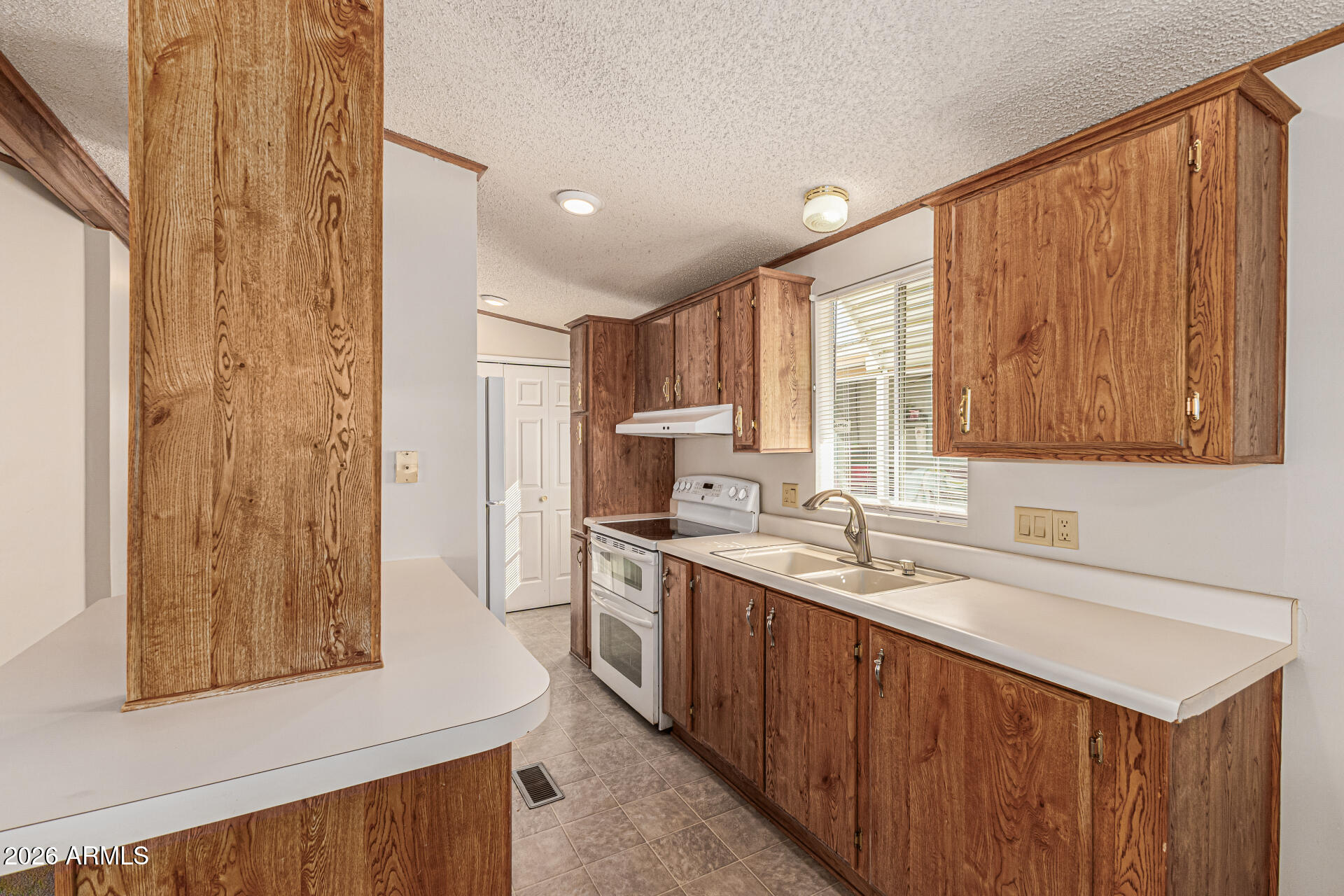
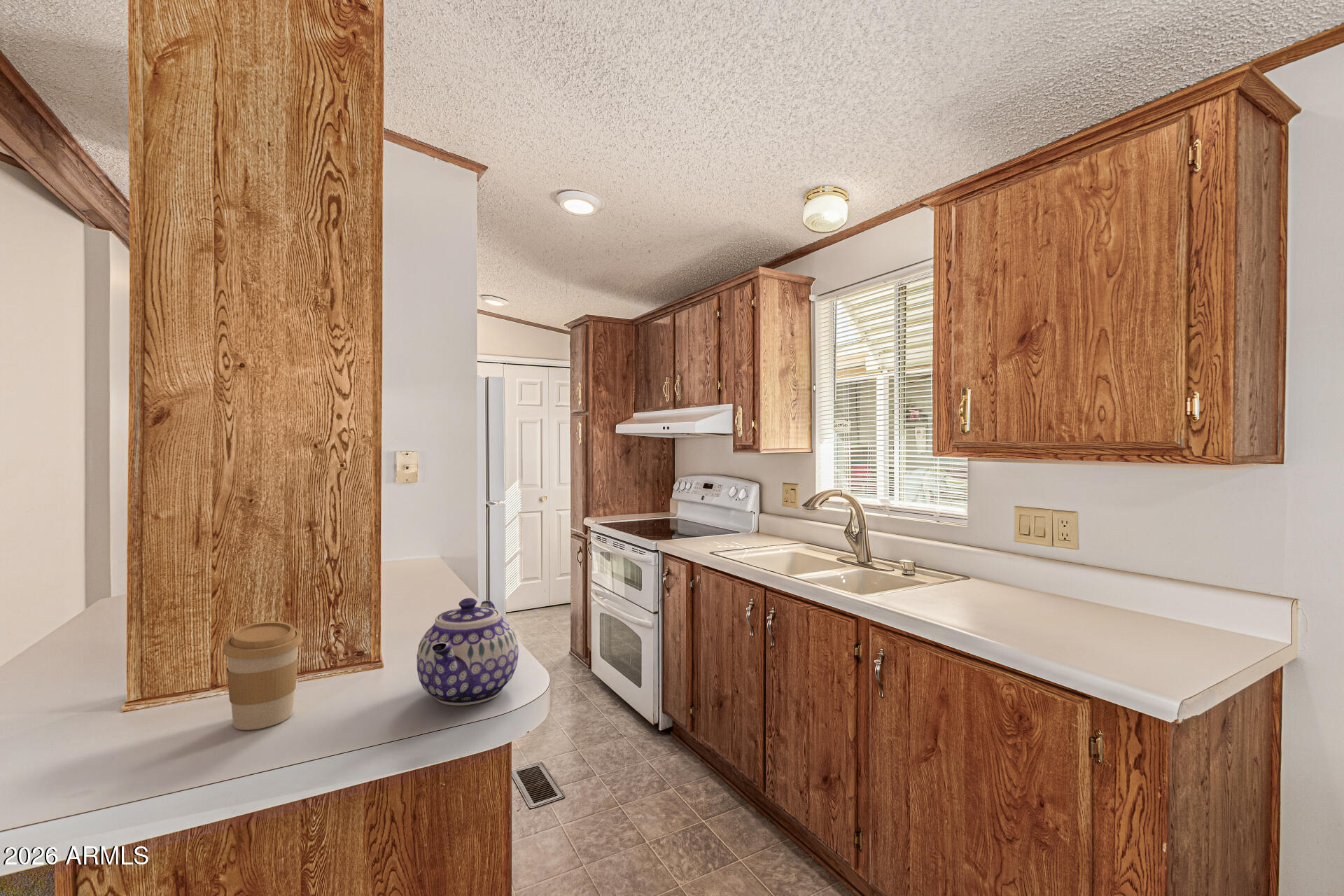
+ coffee cup (263, 673)
+ teapot (468, 645)
